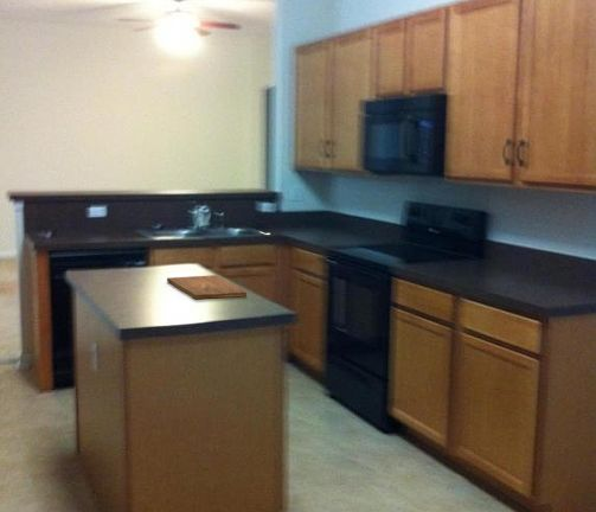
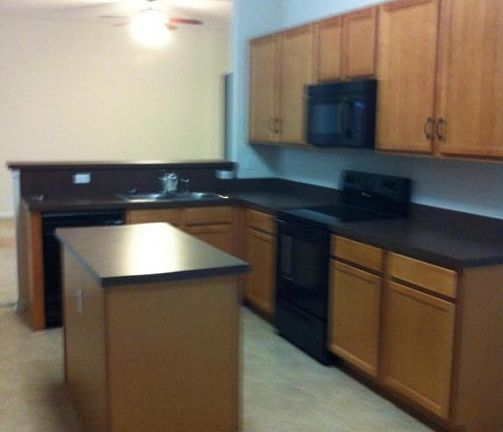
- cutting board (206, 286)
